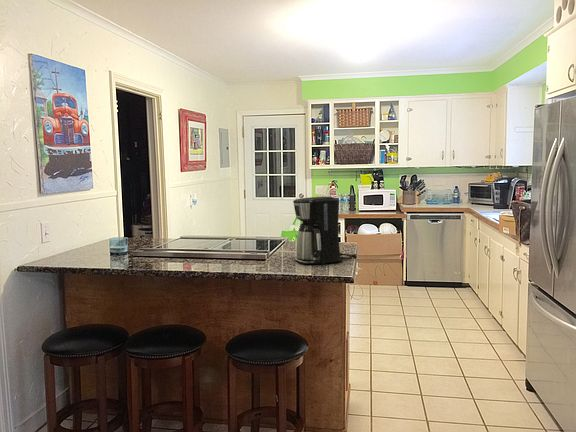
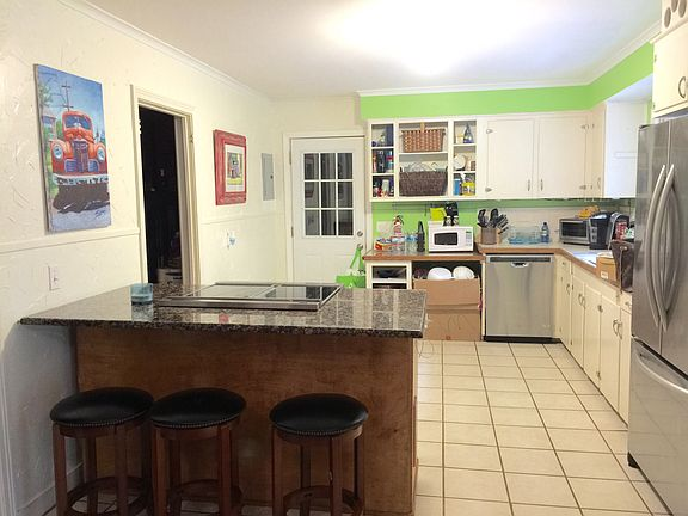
- coffee maker (325, 229)
